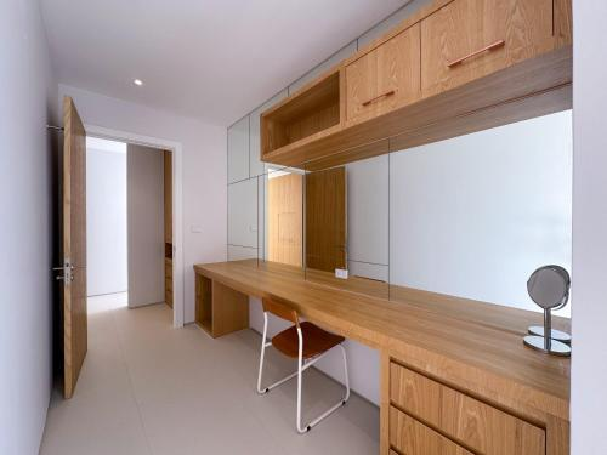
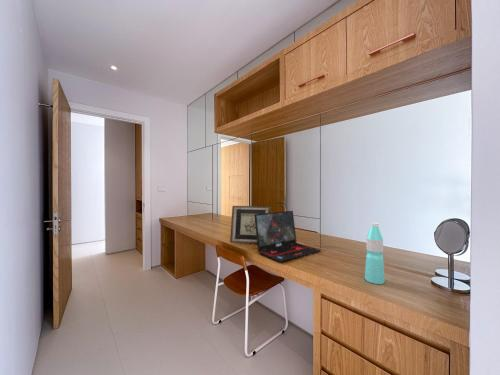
+ laptop (287, 233)
+ water bottle (374, 251)
+ picture frame (250, 224)
